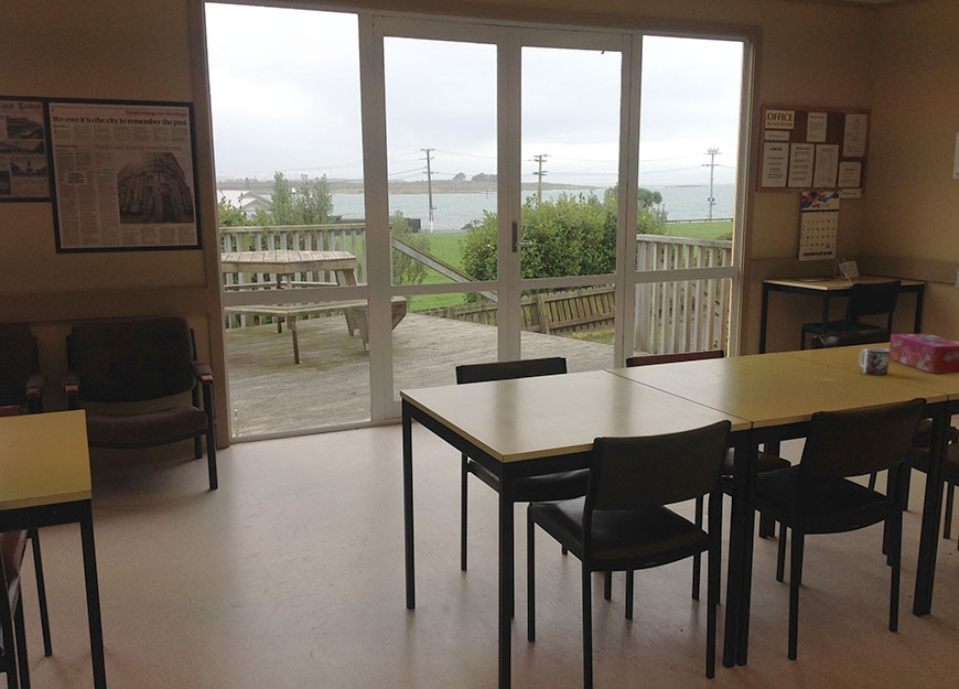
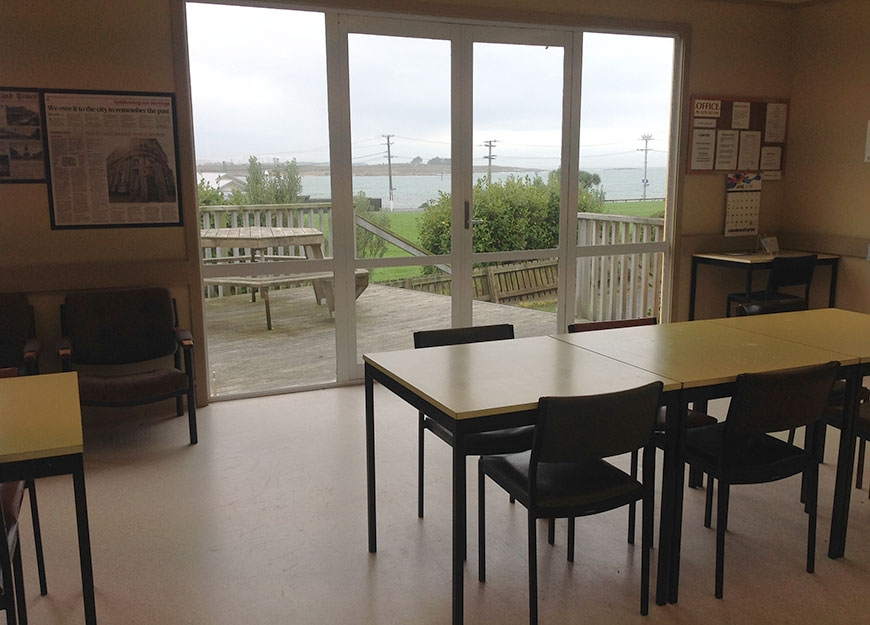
- tissue box (929, 352)
- mug (872, 359)
